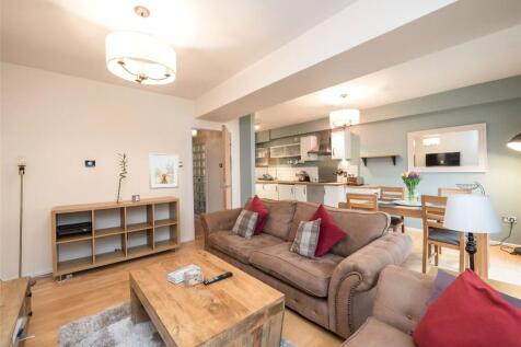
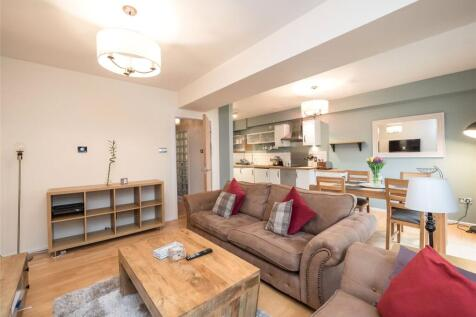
- picture frame (164, 171)
